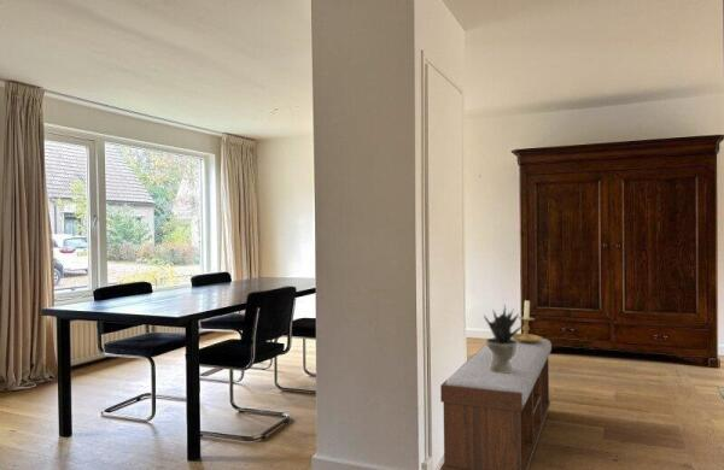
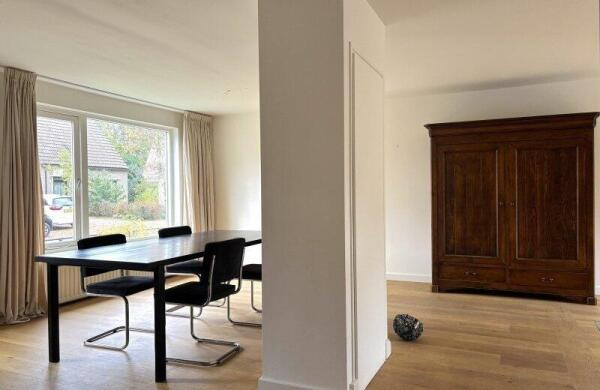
- candle holder (525, 319)
- potted plant (502, 337)
- bench (506, 396)
